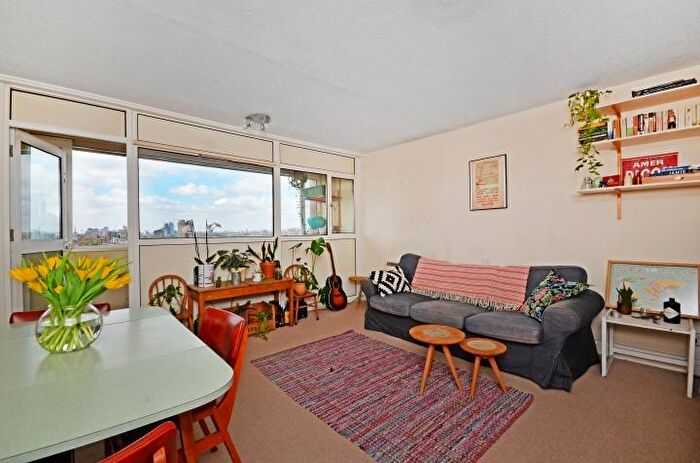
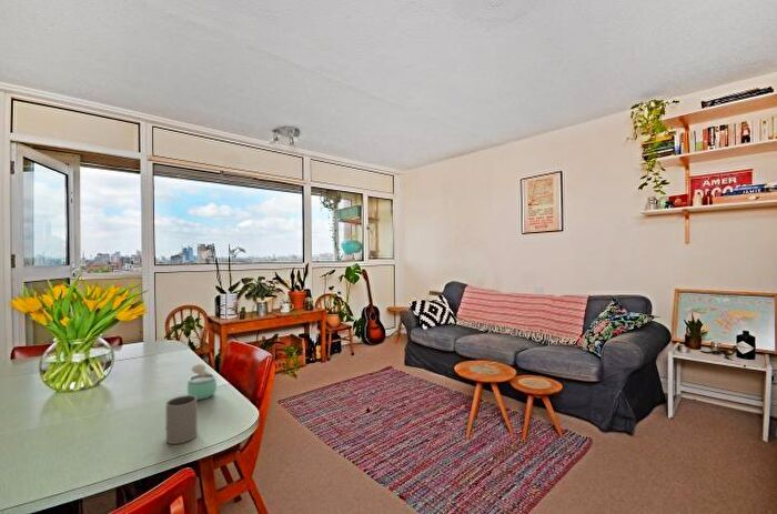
+ chocolate milk (201, 379)
+ mug (180, 415)
